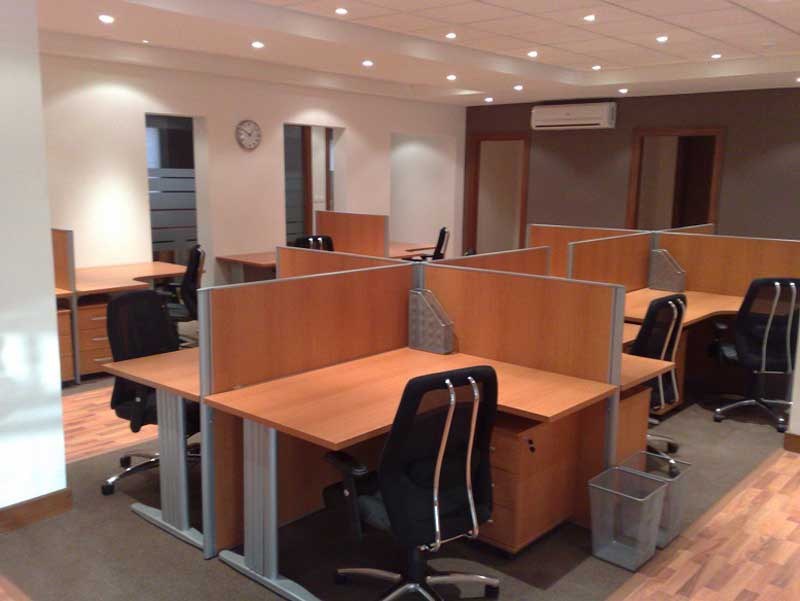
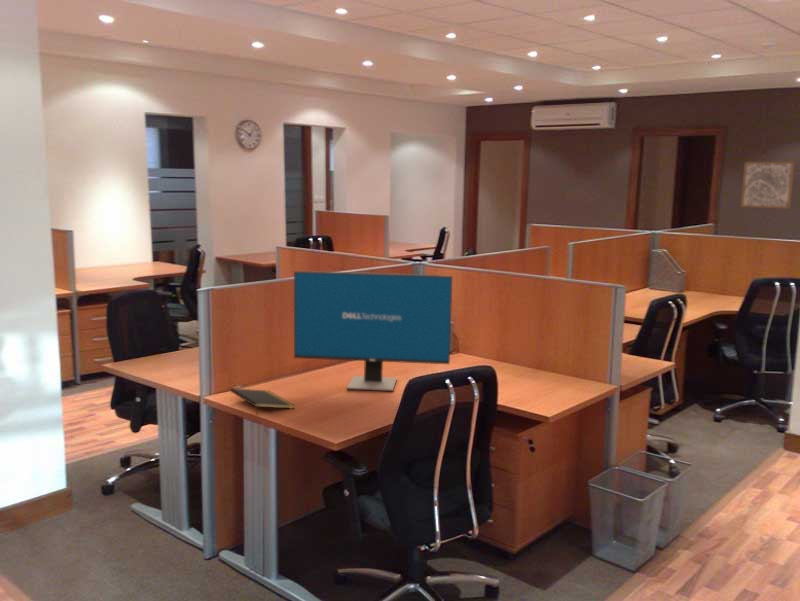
+ notepad (262, 398)
+ computer monitor (373, 329)
+ wall art (766, 184)
